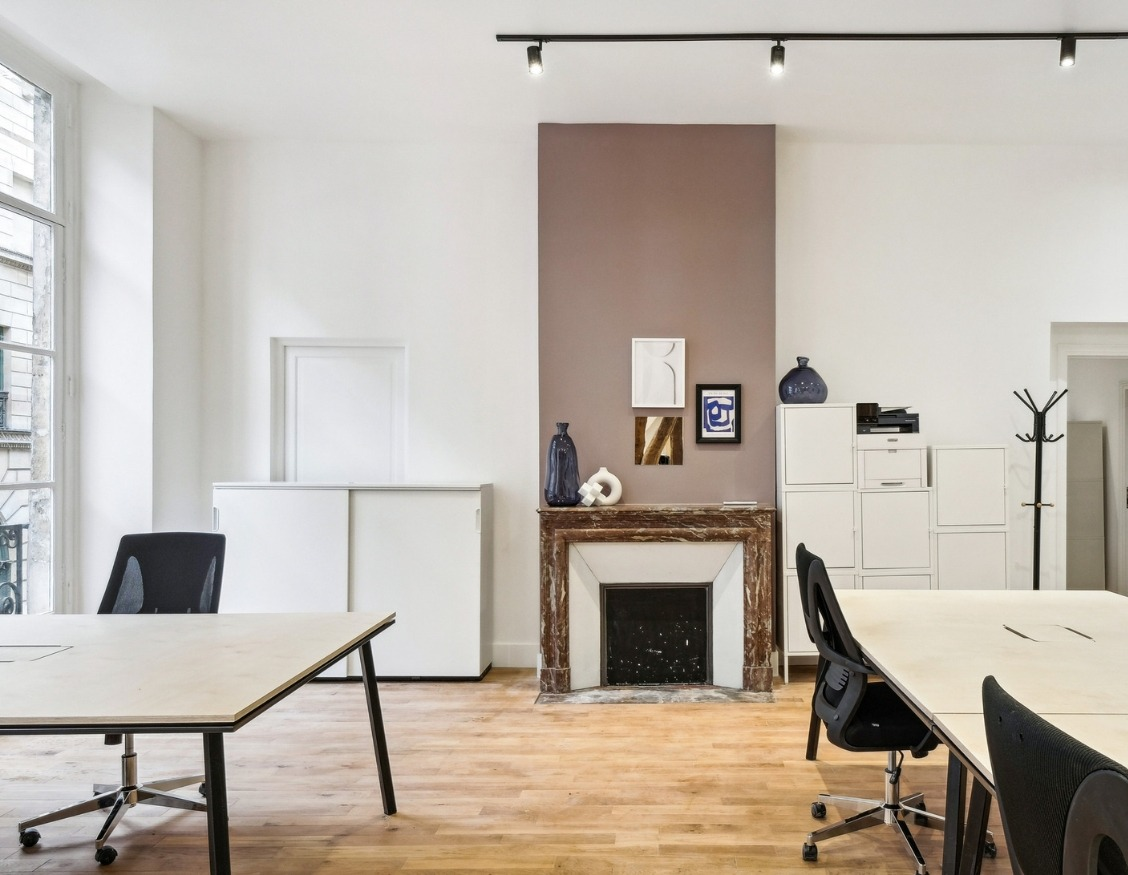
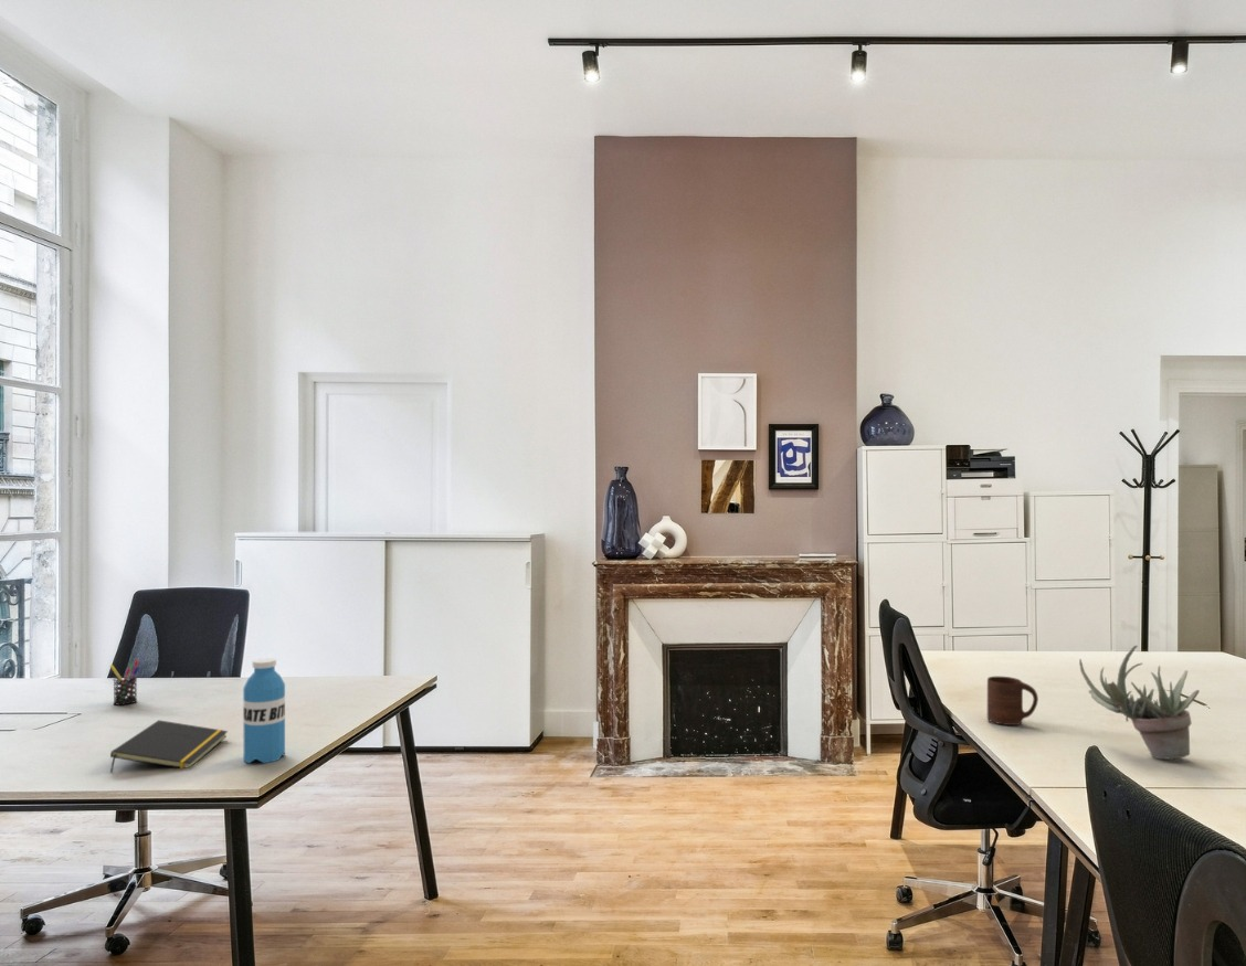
+ pen holder (127, 680)
+ cup (1010, 701)
+ water bottle (264, 709)
+ succulent plant (1133, 699)
+ notepad (172, 743)
